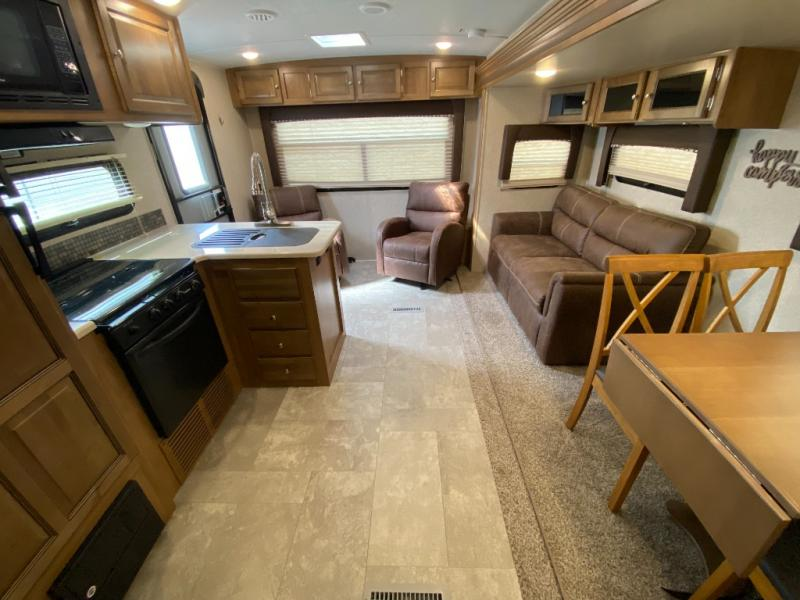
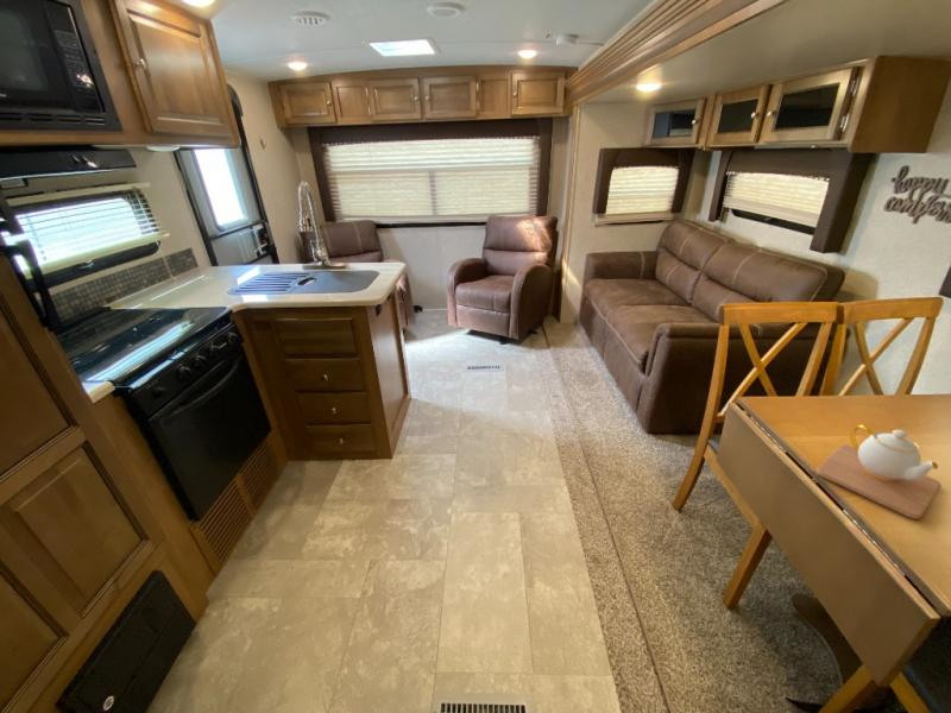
+ teapot (886, 456)
